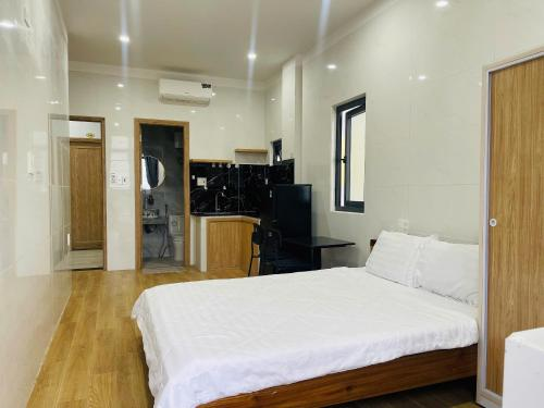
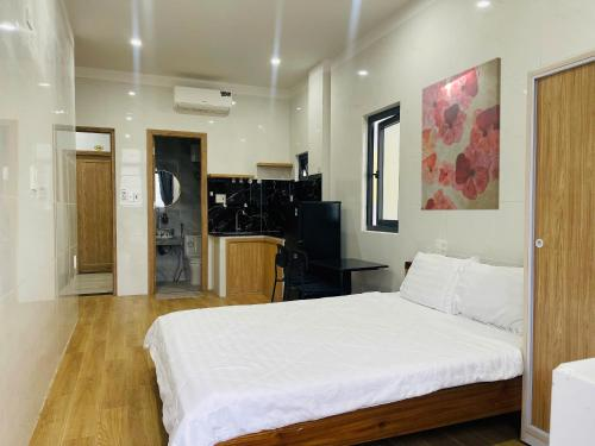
+ wall art (456, 143)
